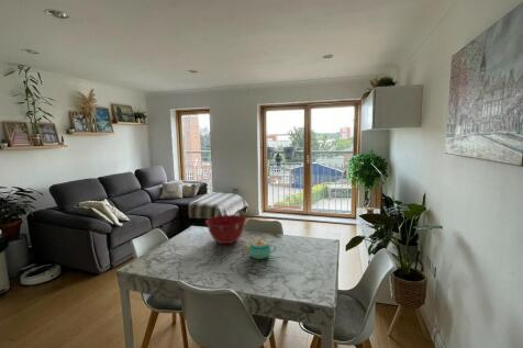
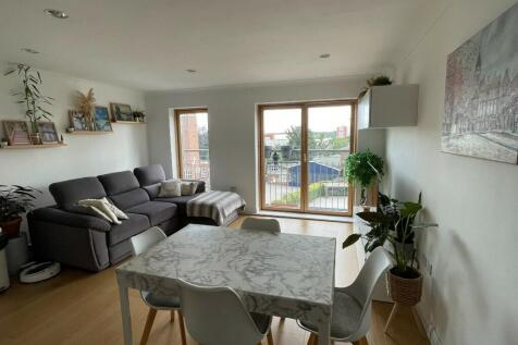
- mixing bowl (226, 229)
- teapot (258, 247)
